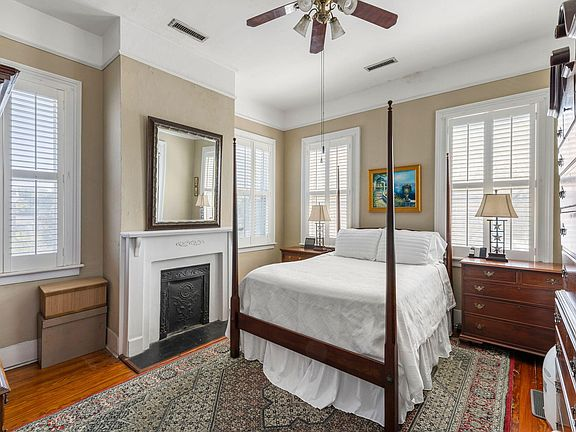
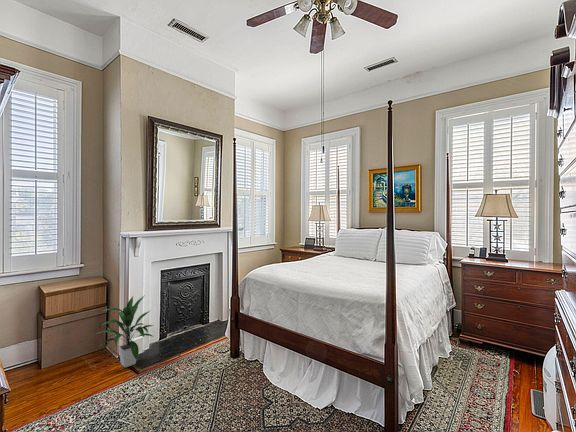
+ indoor plant (127, 331)
